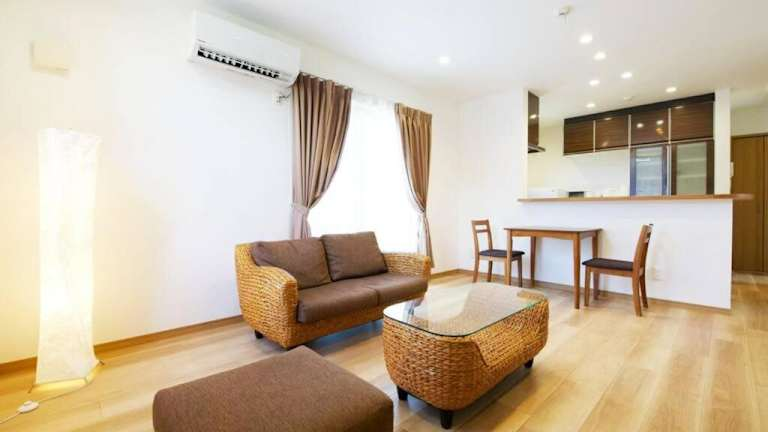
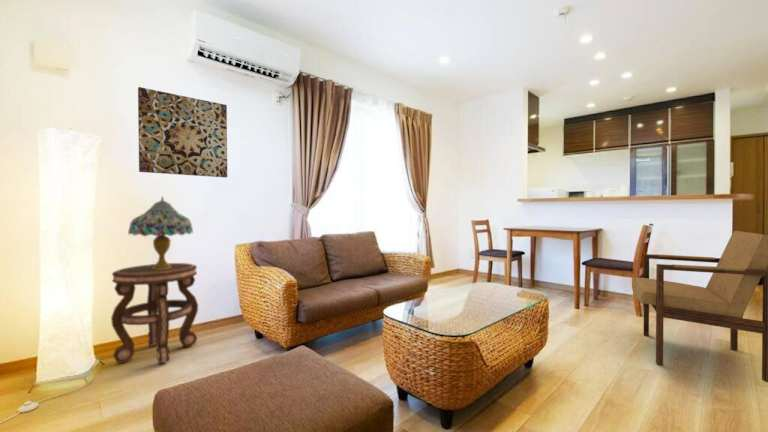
+ side table (157, 310)
+ wall art (185, 136)
+ table lamp (161, 232)
+ armchair (693, 293)
